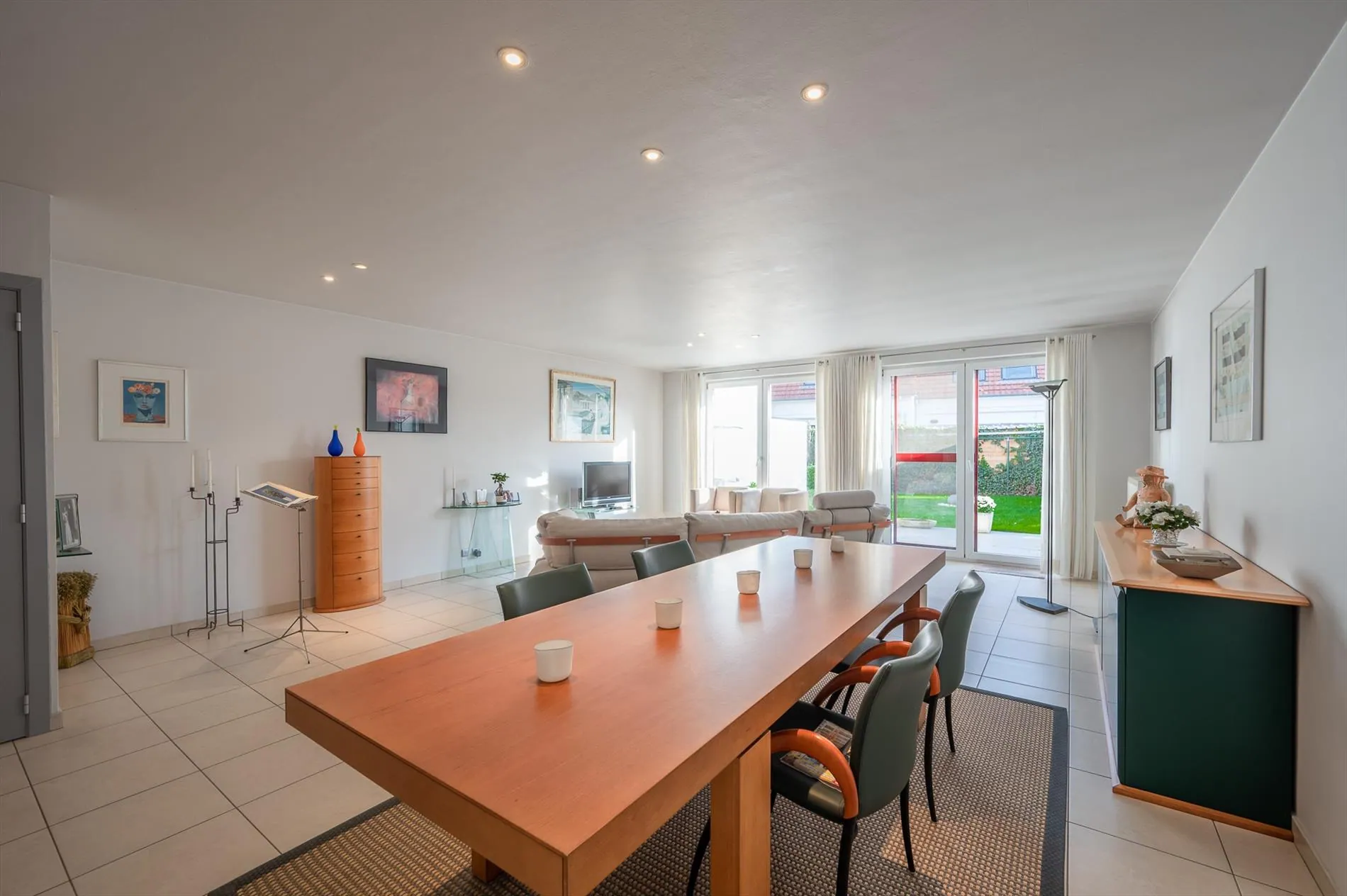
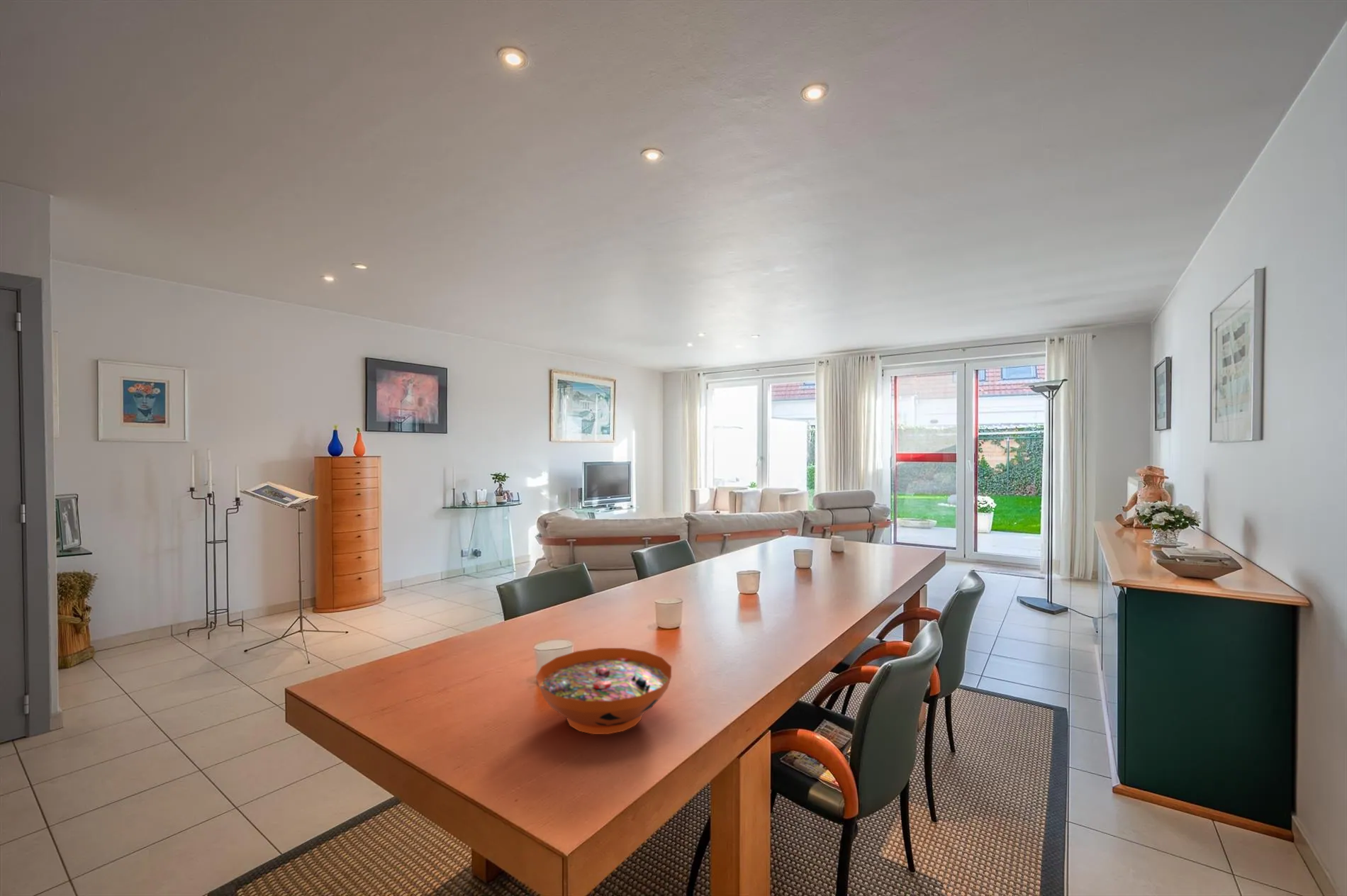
+ decorative bowl (605, 693)
